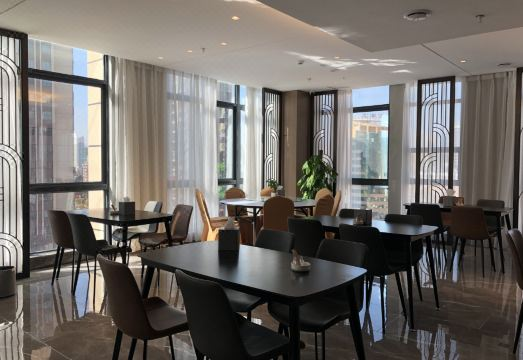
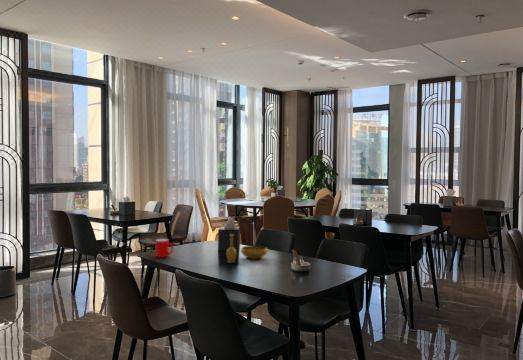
+ cup (164, 248)
+ decorative bowl (246, 246)
